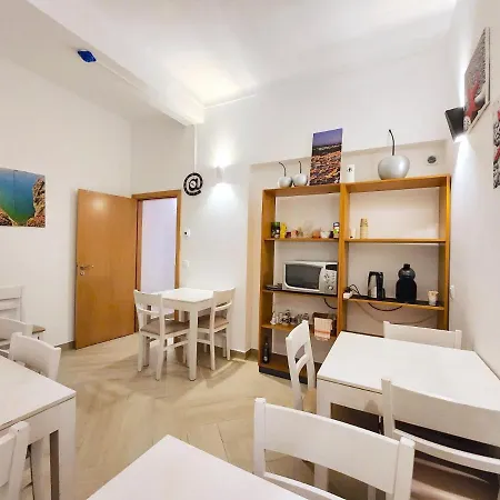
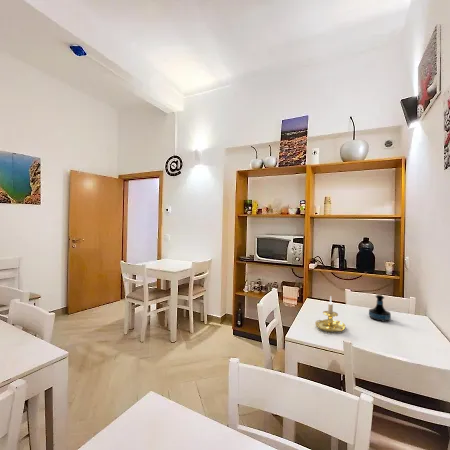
+ tequila bottle (379, 306)
+ candle holder (328, 312)
